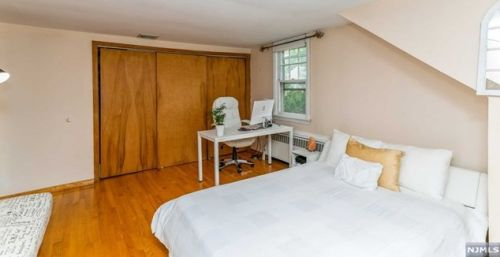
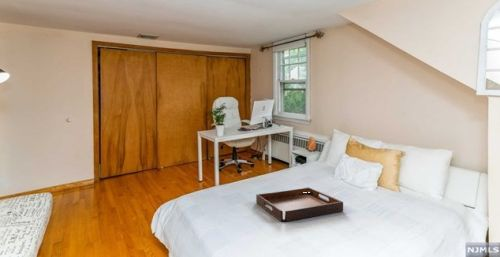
+ serving tray (297, 202)
